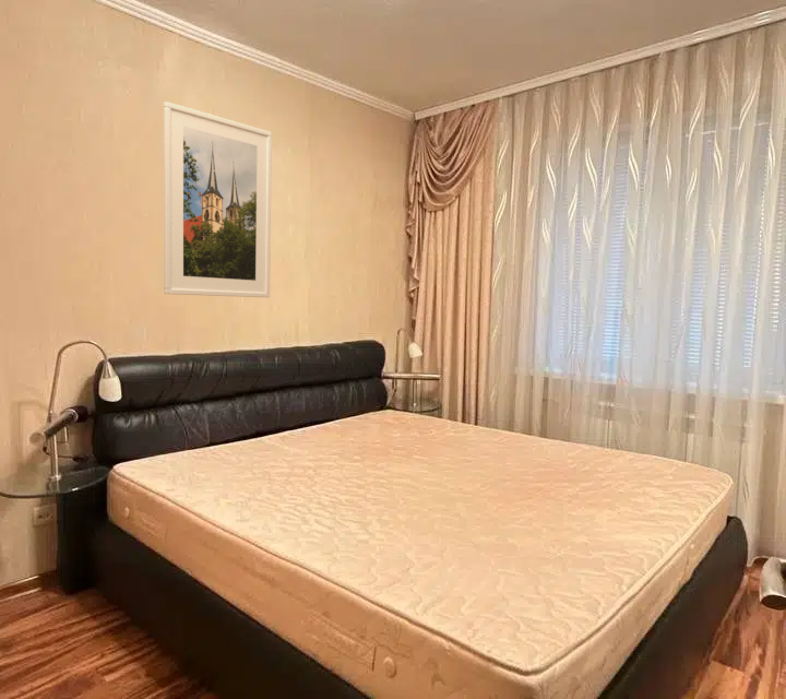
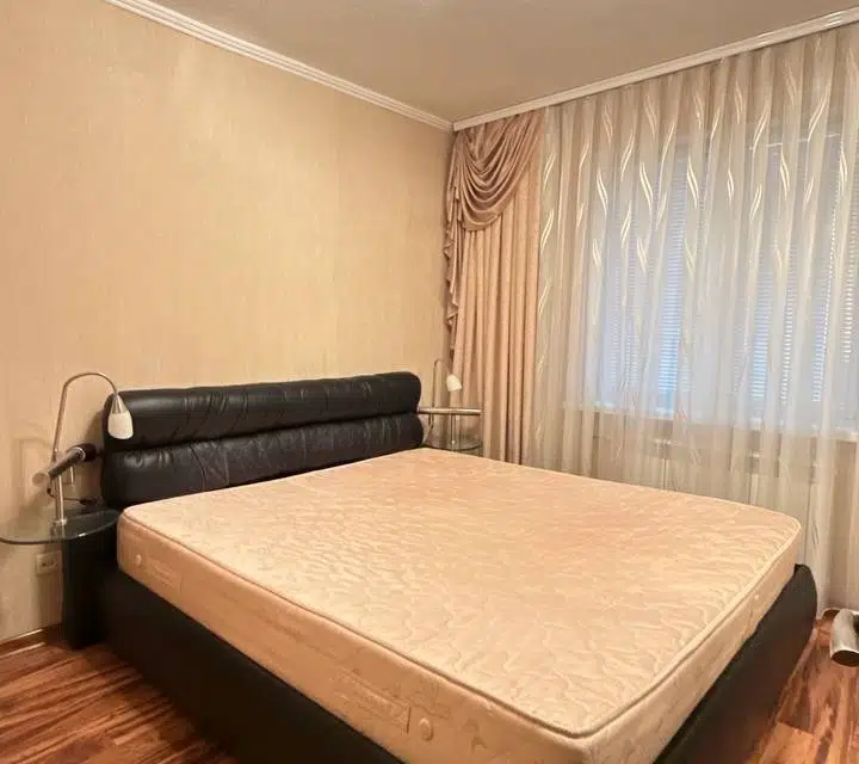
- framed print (221, 208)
